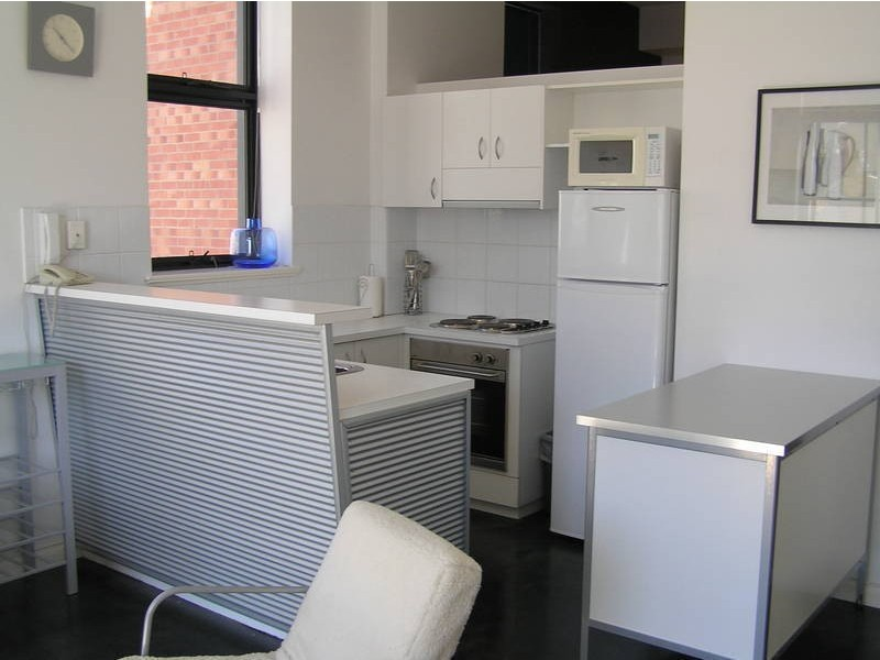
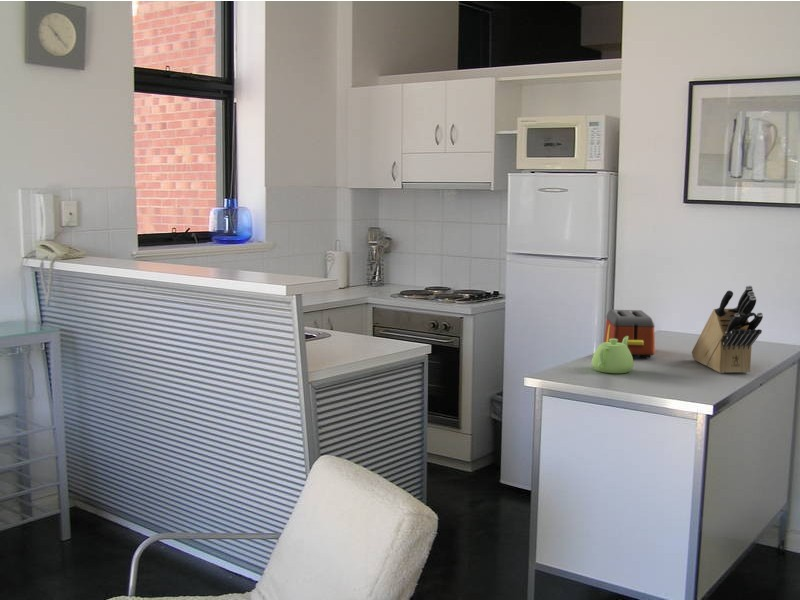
+ toaster (629, 333)
+ teapot (614, 354)
+ knife block (726, 325)
